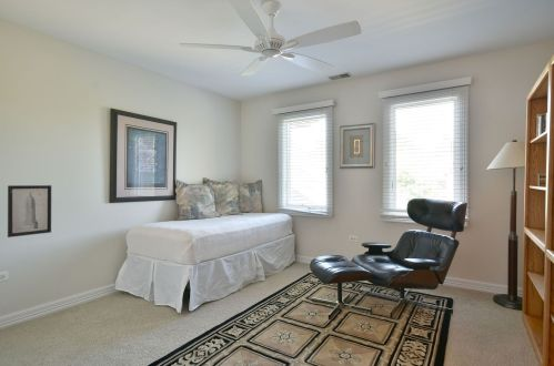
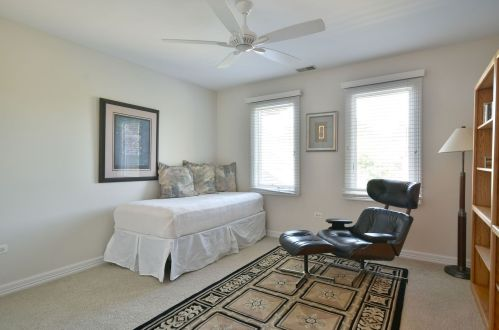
- wall art (30, 210)
